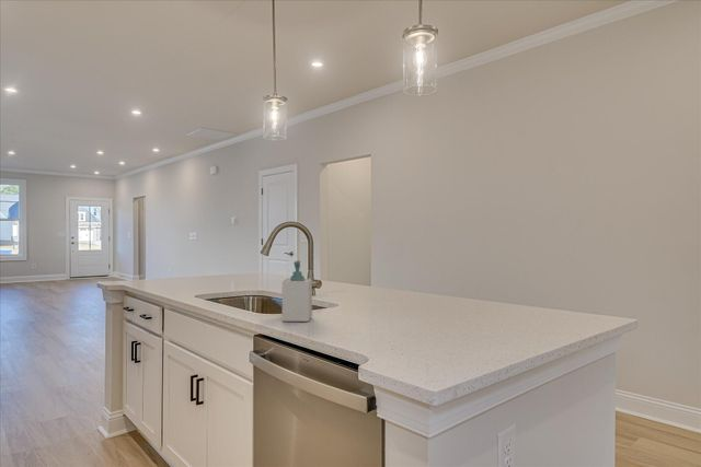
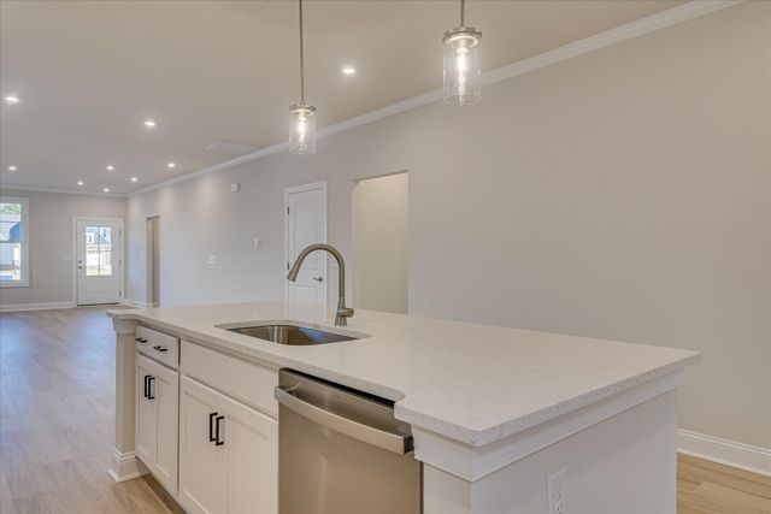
- soap bottle (297, 290)
